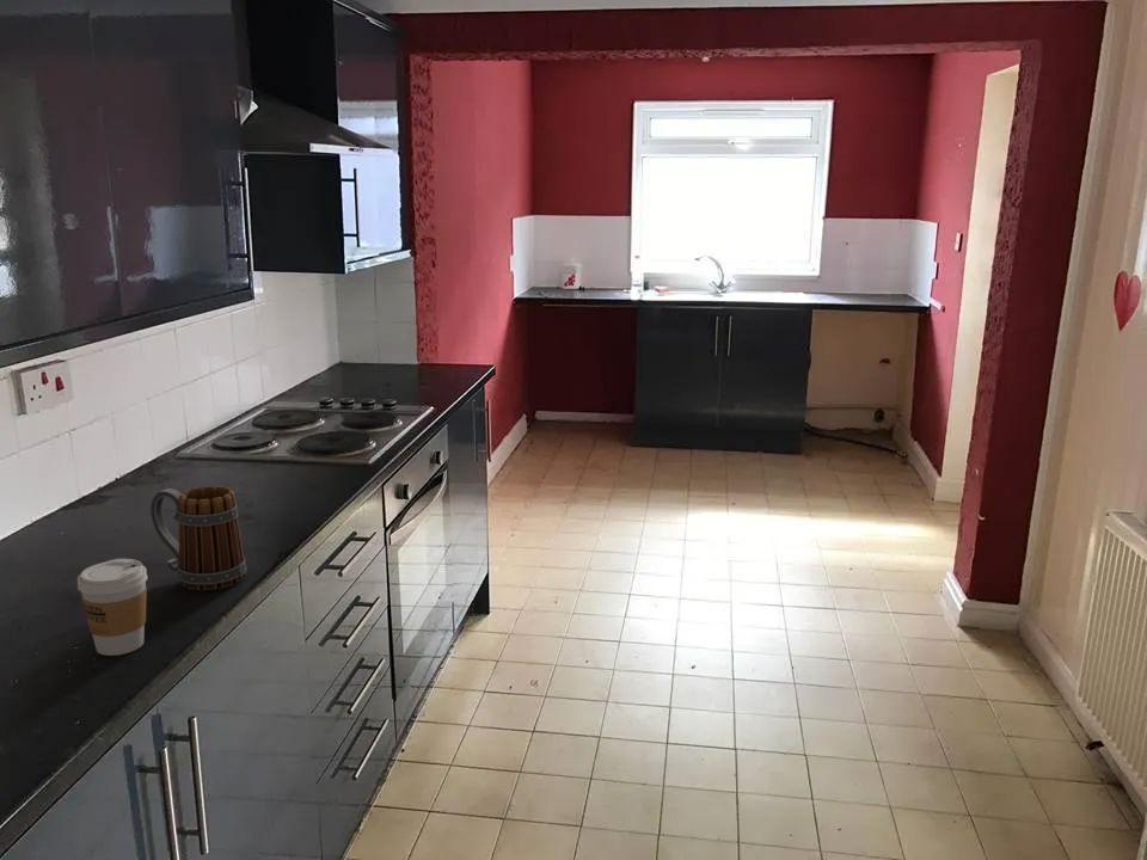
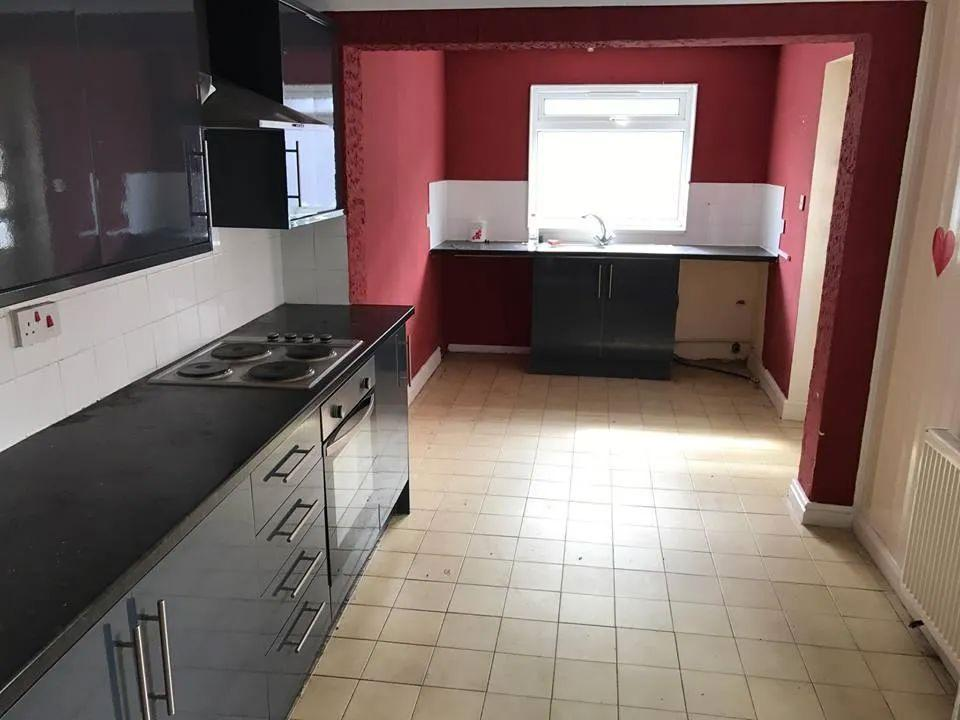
- mug (196, 535)
- coffee cup (115, 606)
